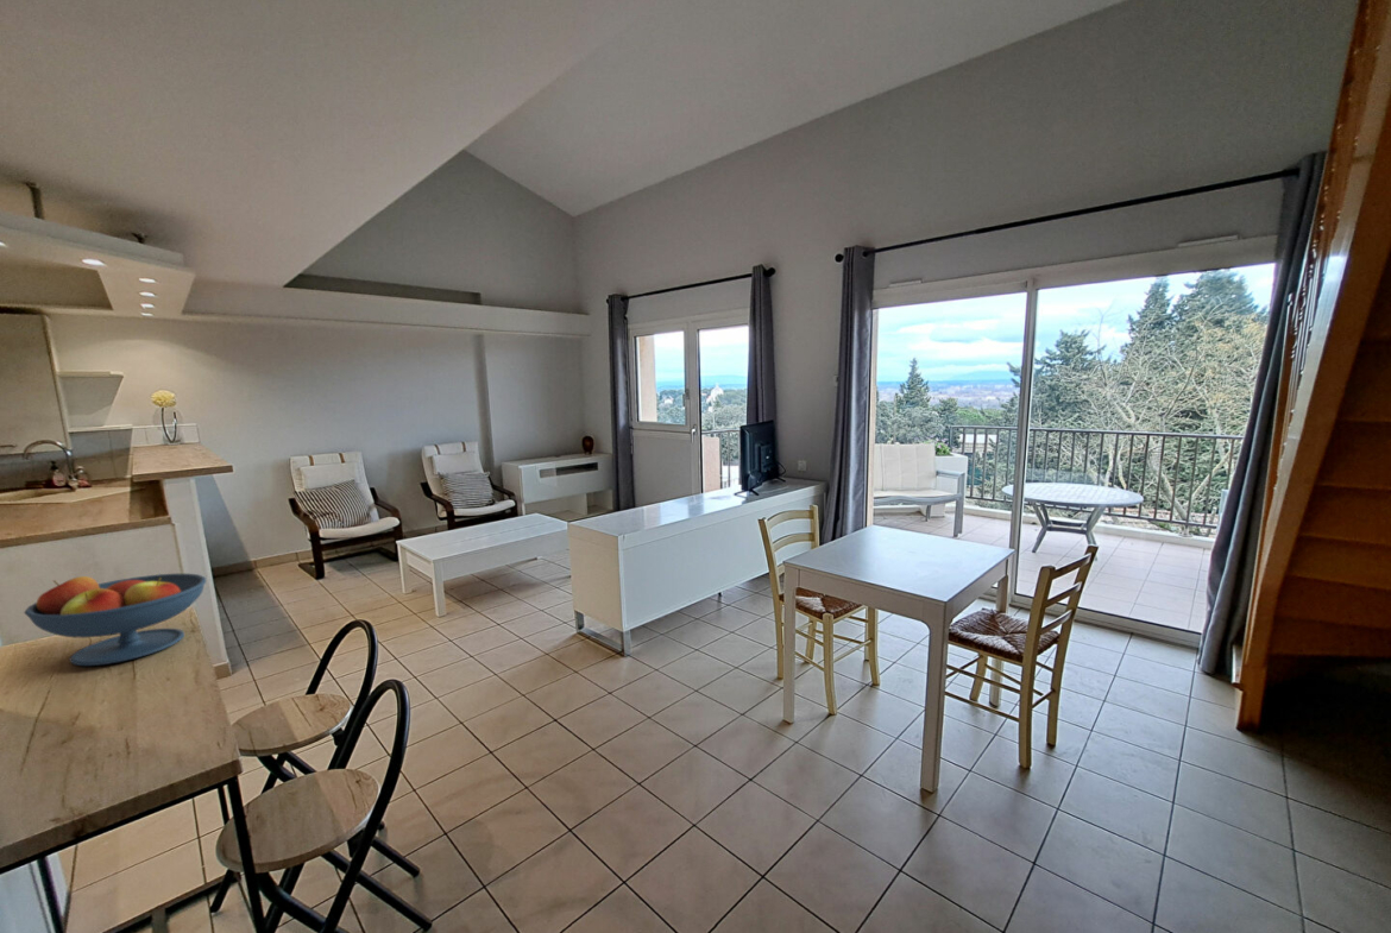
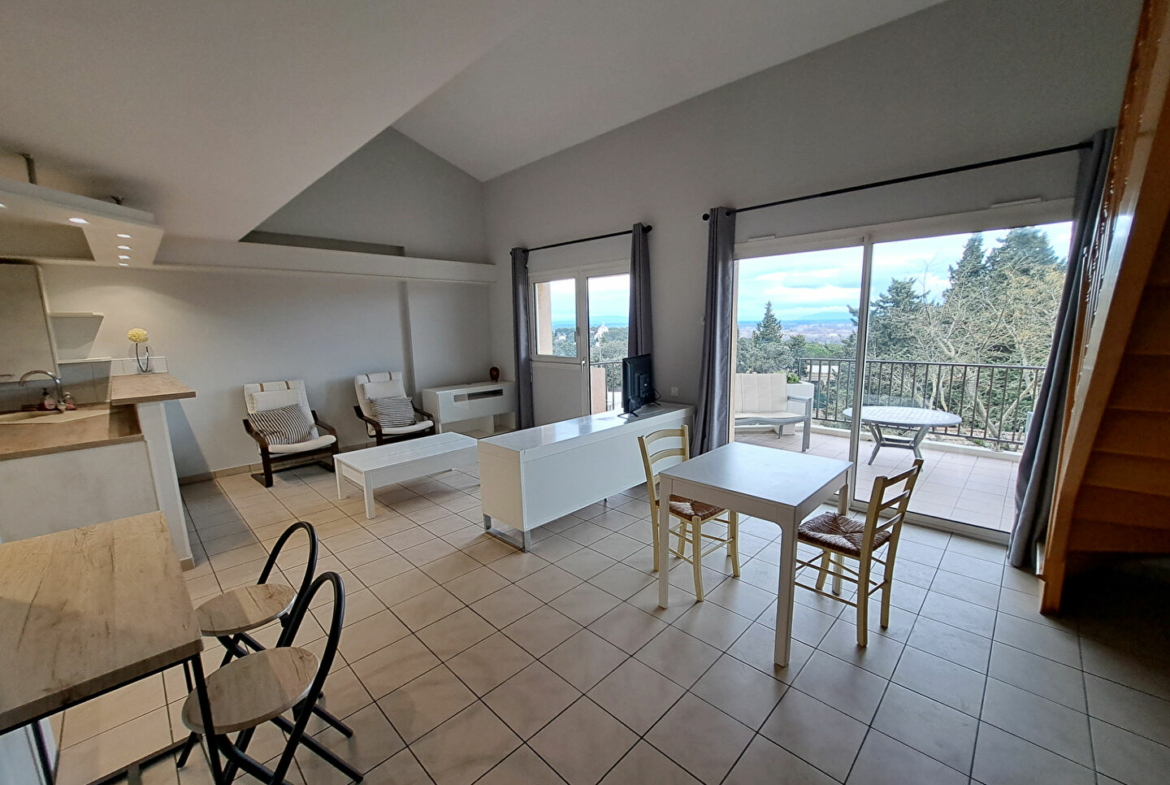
- fruit bowl (125, 610)
